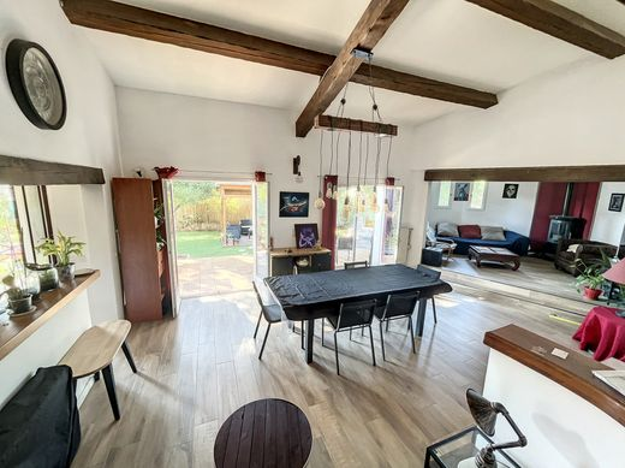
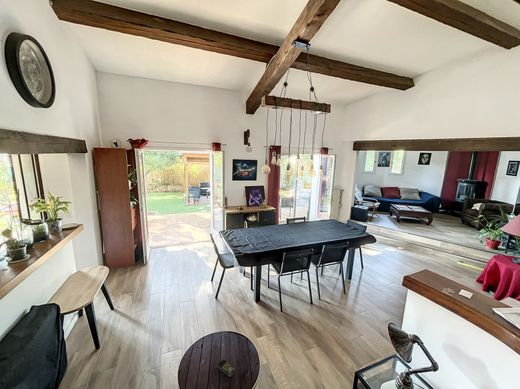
+ remote control (226, 367)
